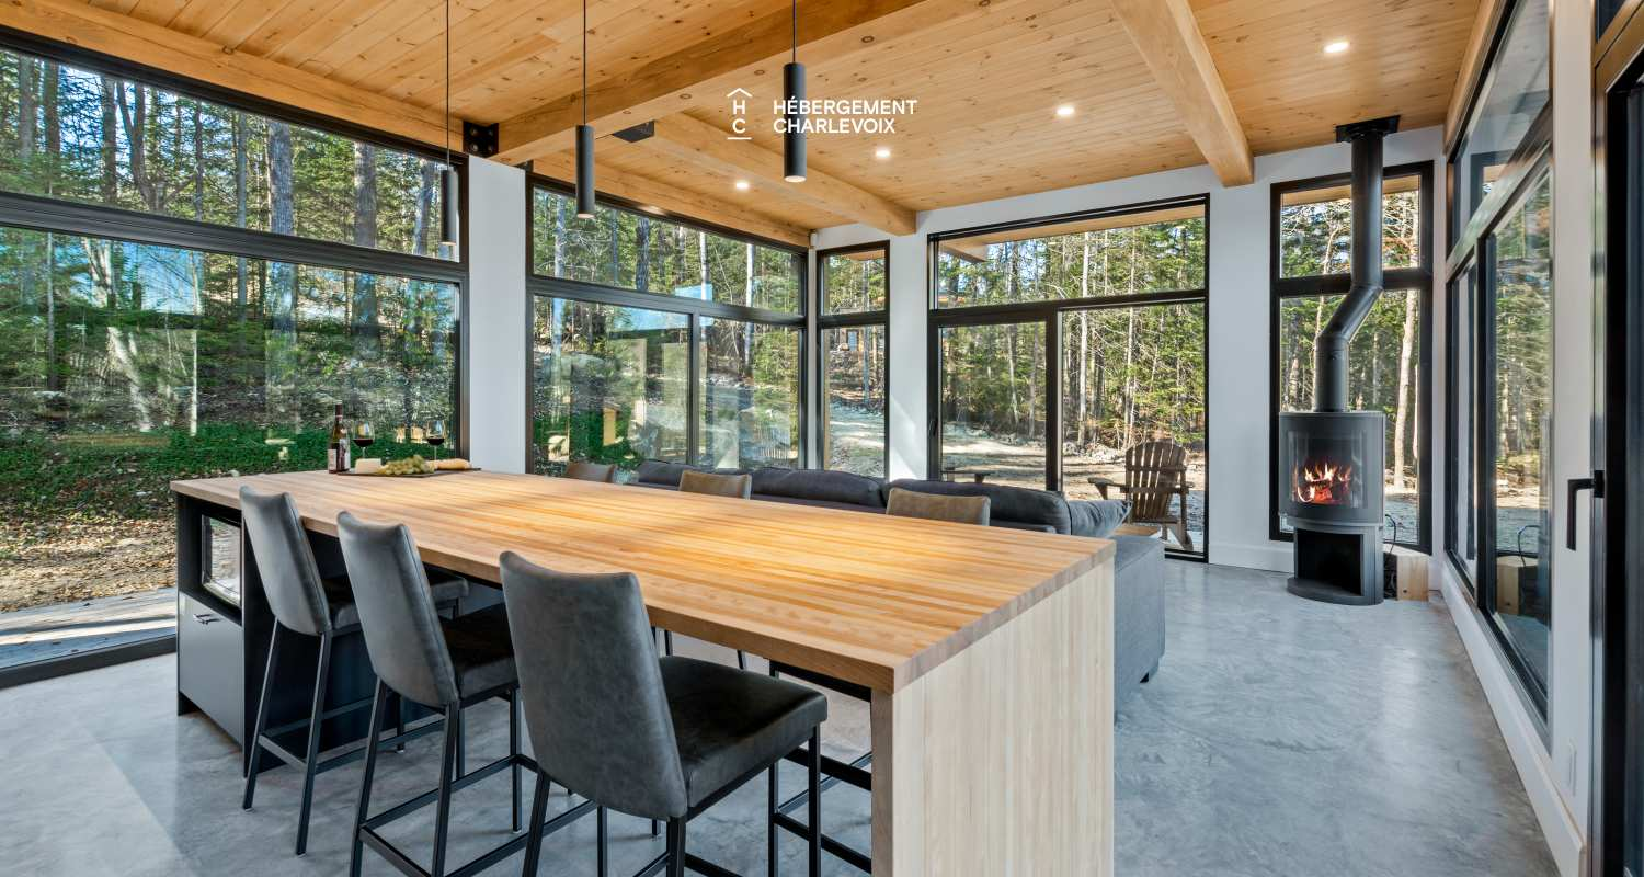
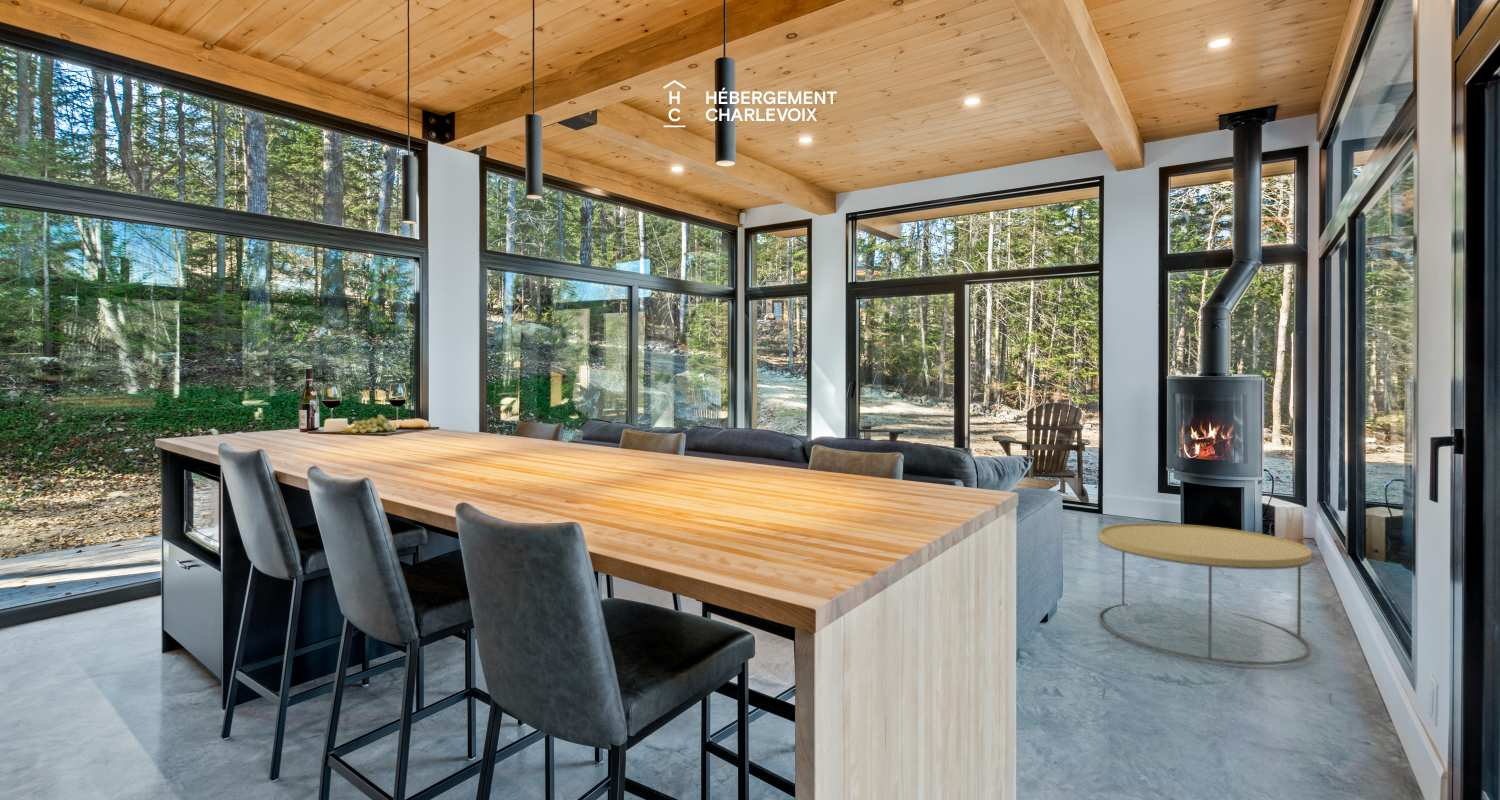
+ coffee table (1209, 585)
